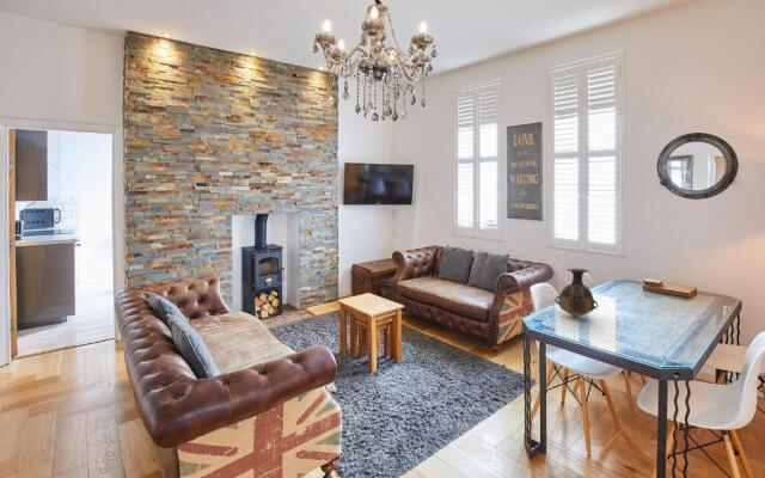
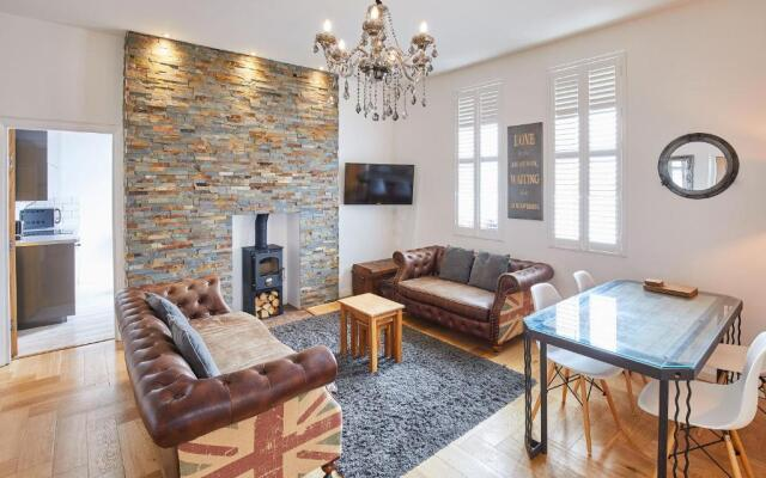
- vase (576, 293)
